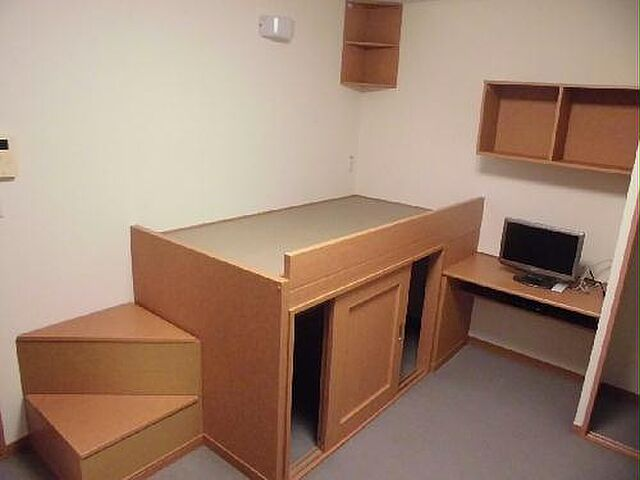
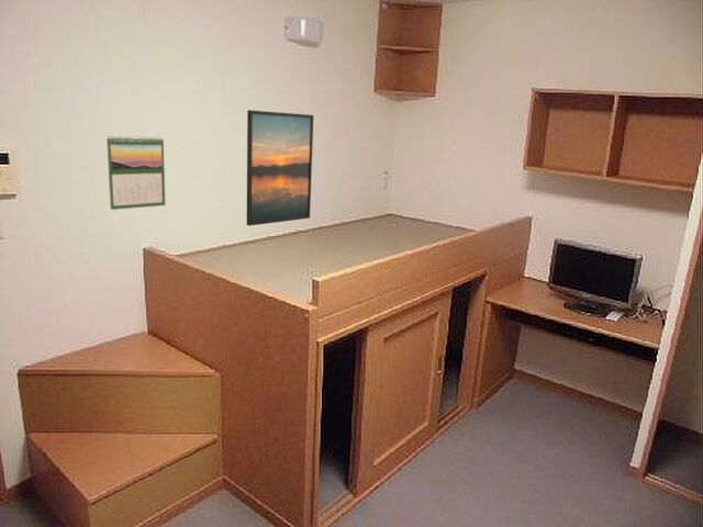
+ calendar (137, 171)
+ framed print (281, 168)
